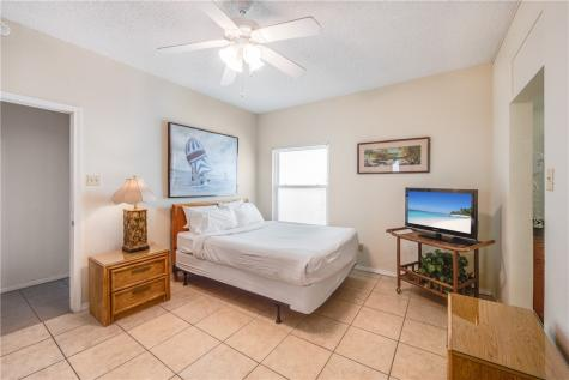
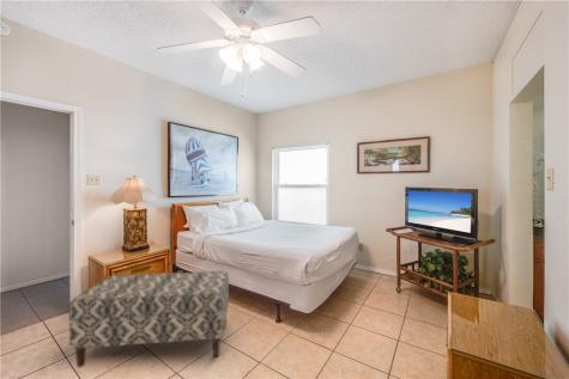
+ bench (161, 313)
